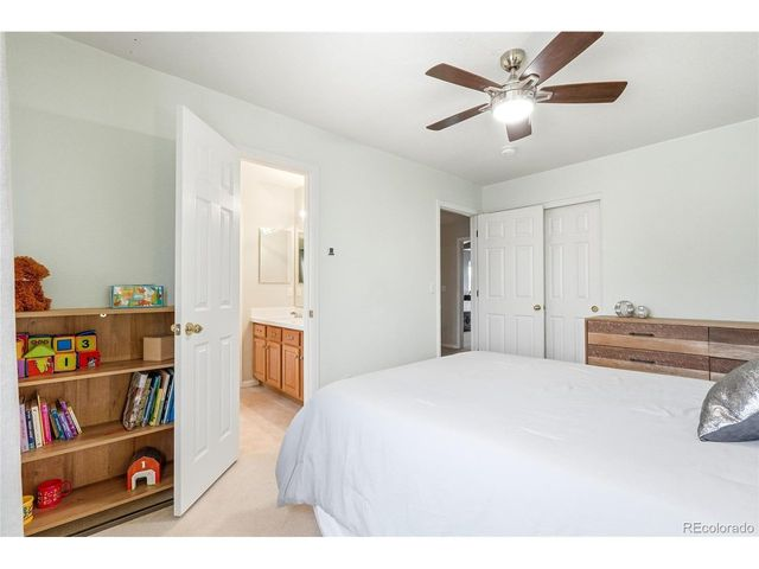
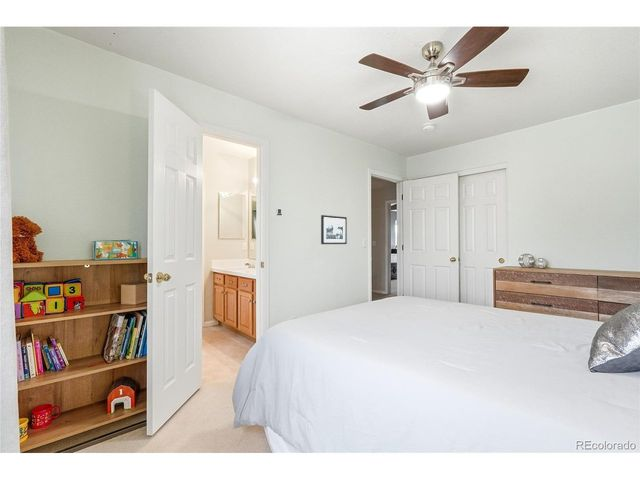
+ picture frame (334, 230)
